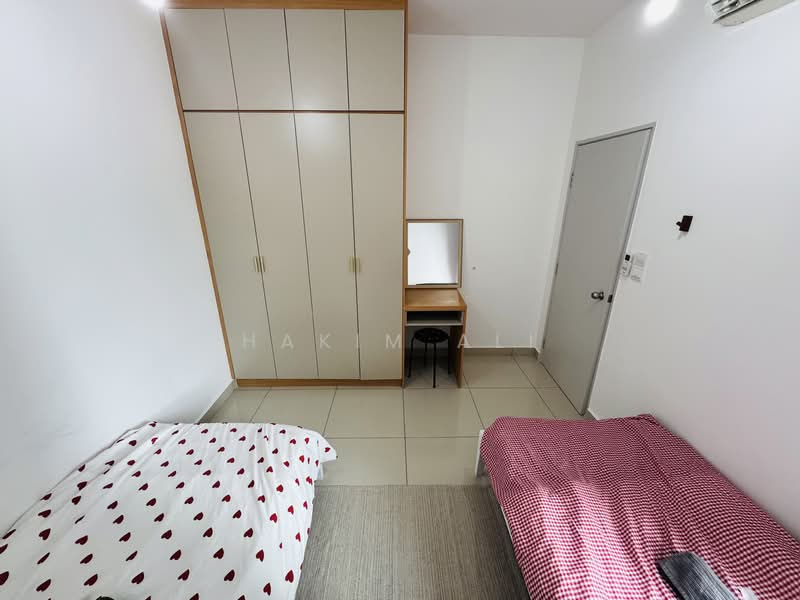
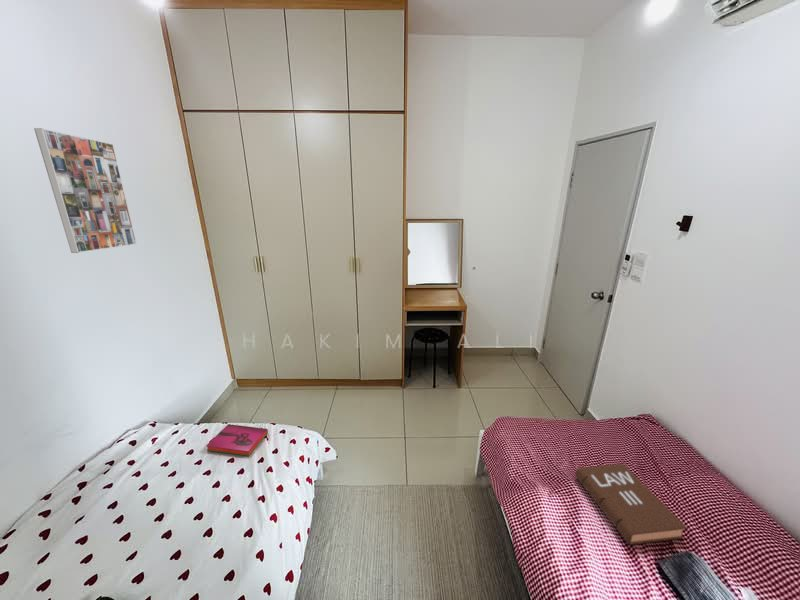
+ hardback book (238, 438)
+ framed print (93, 195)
+ book (624, 499)
